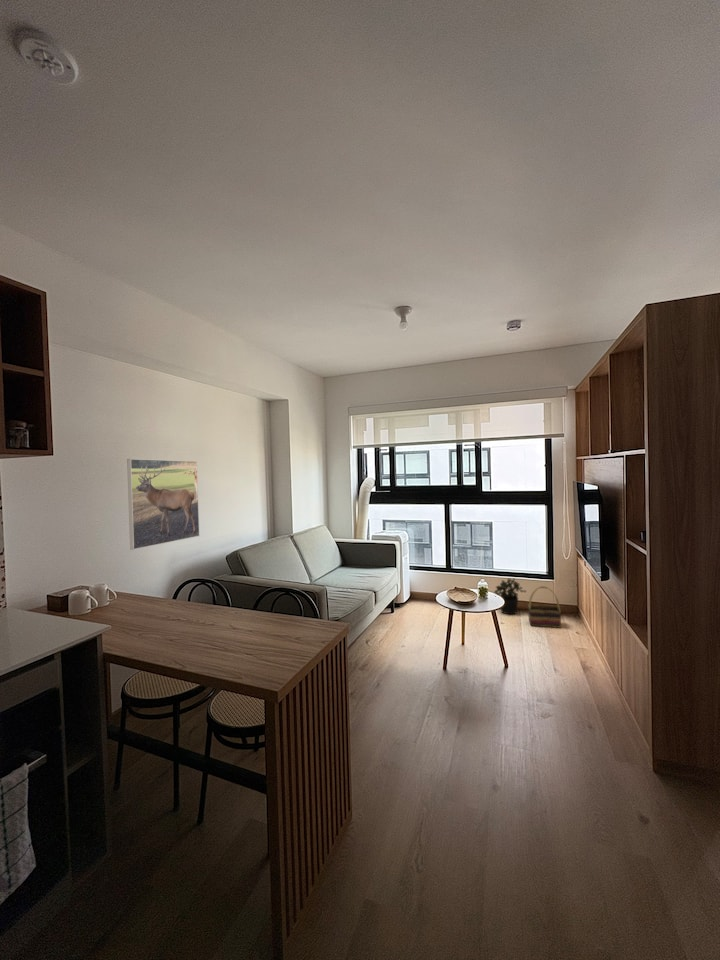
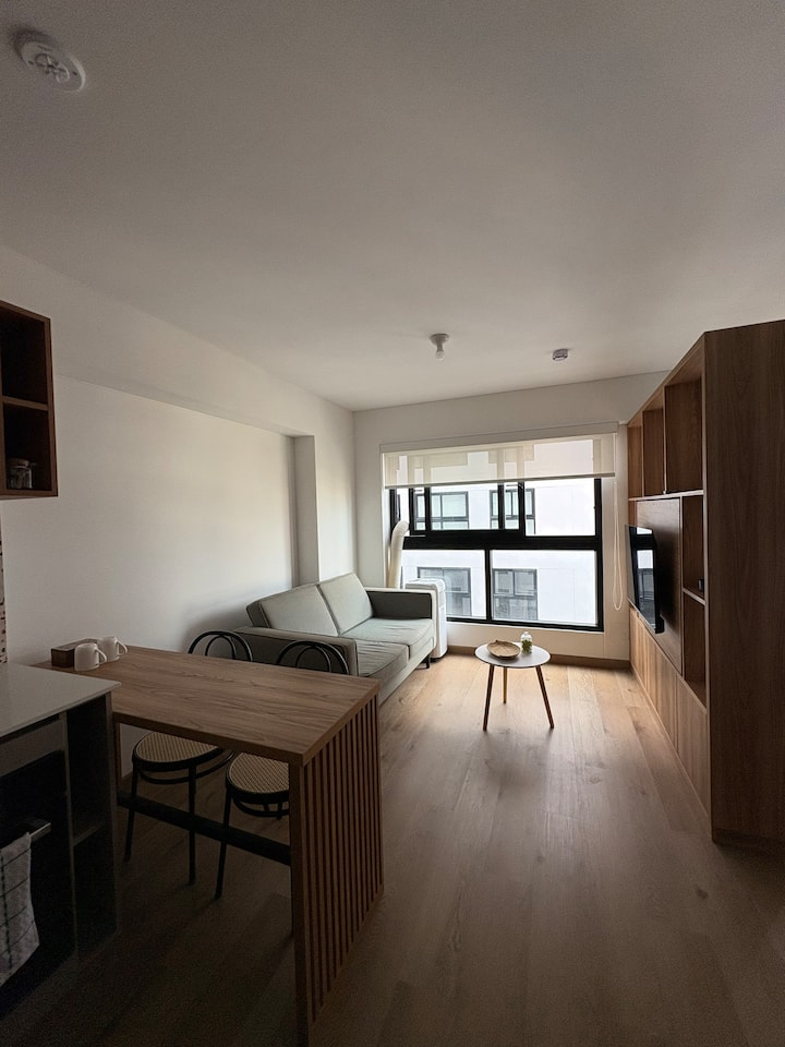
- basket (543, 605)
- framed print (166, 501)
- potted plant (510, 595)
